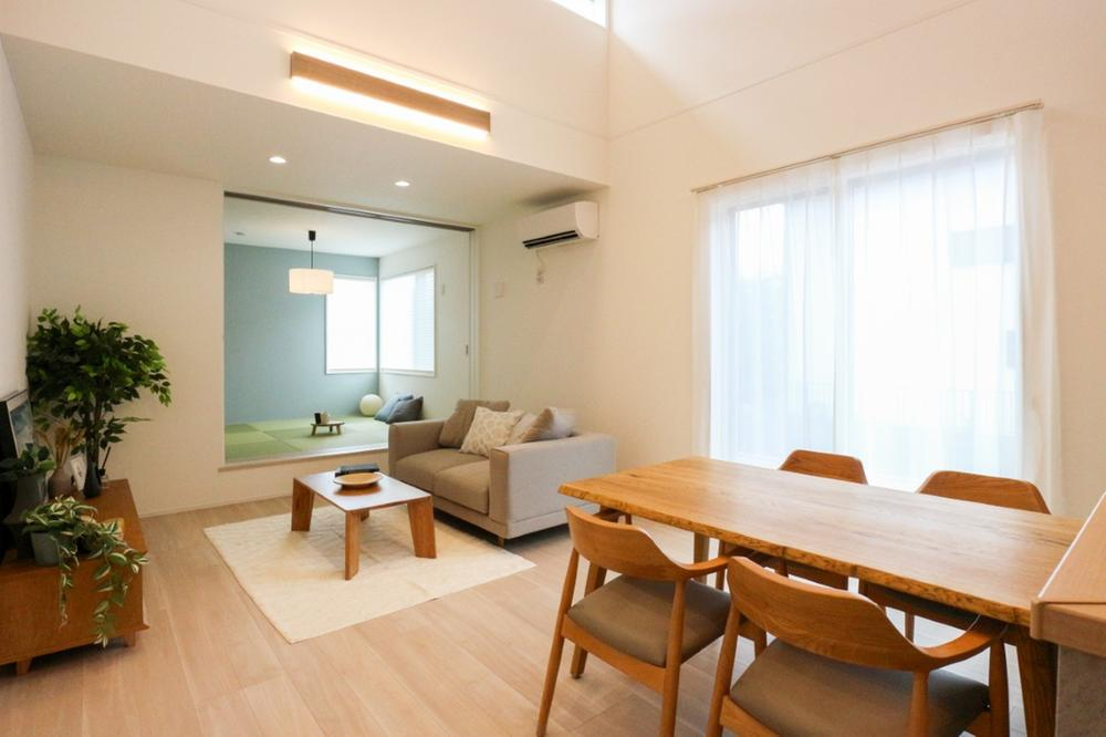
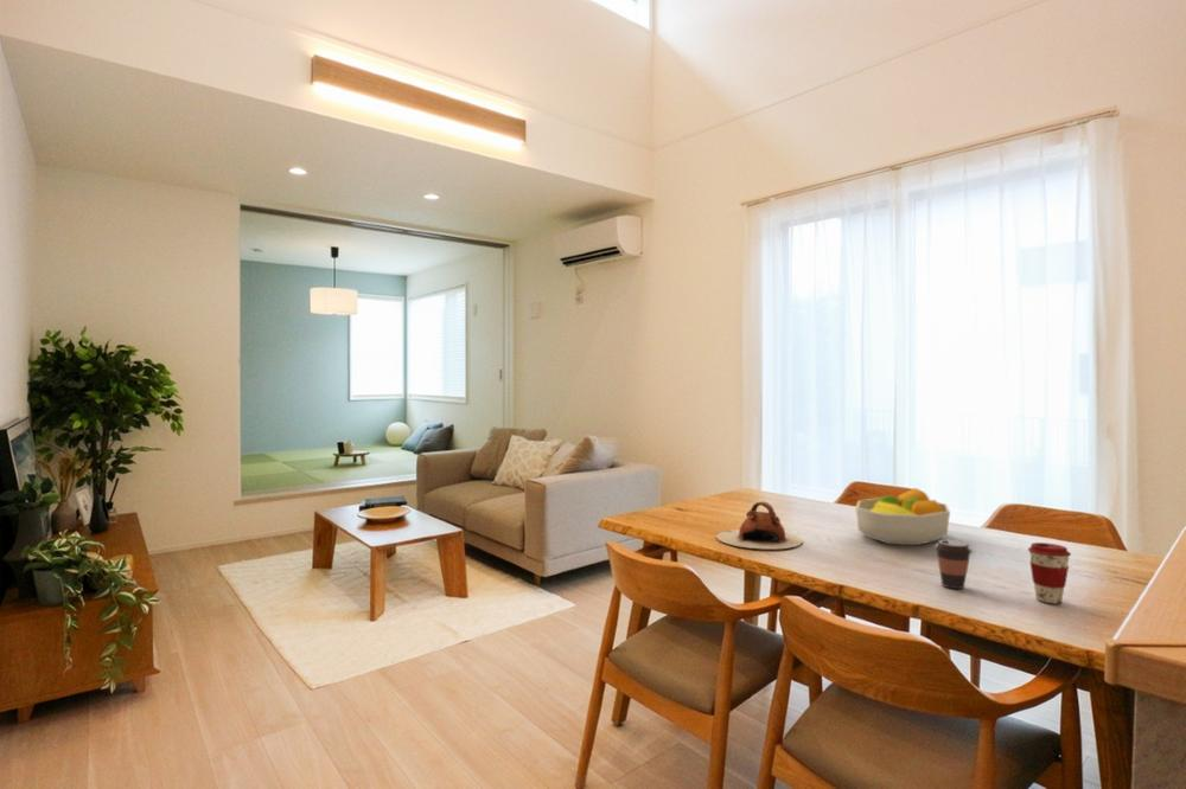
+ coffee cup (952, 564)
+ coffee cup (1048, 572)
+ teapot (758, 520)
+ fruit bowl (901, 514)
